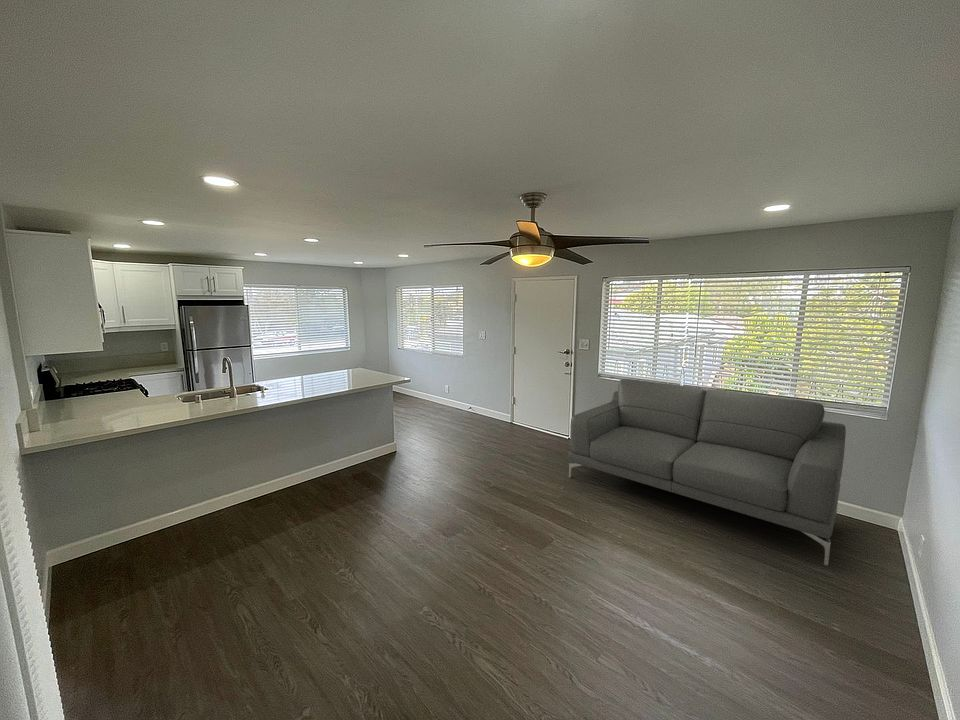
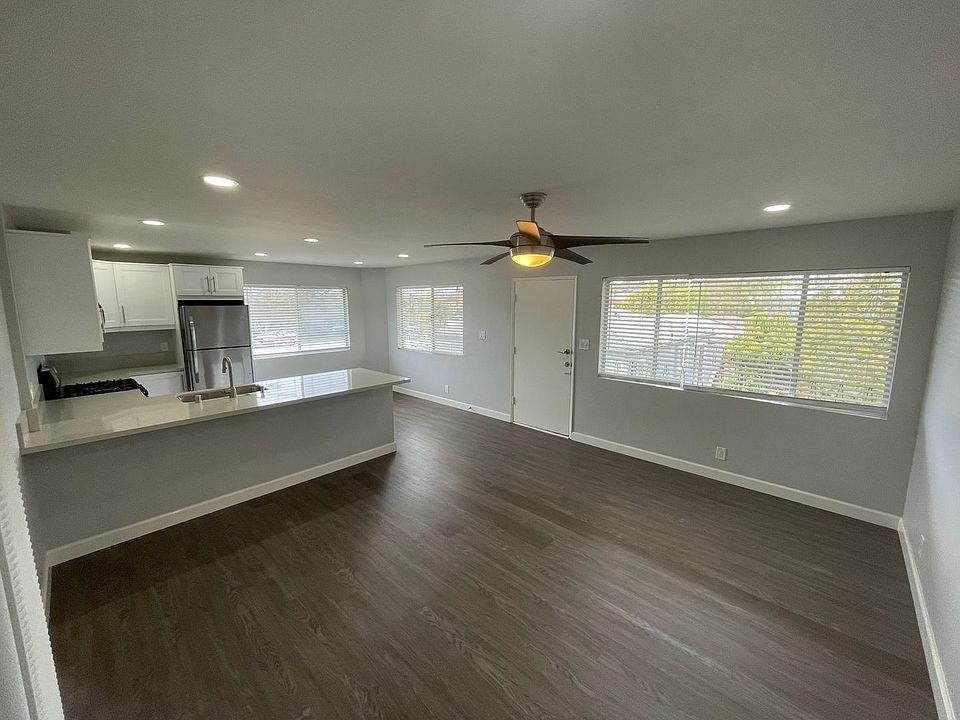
- sofa (692, 445)
